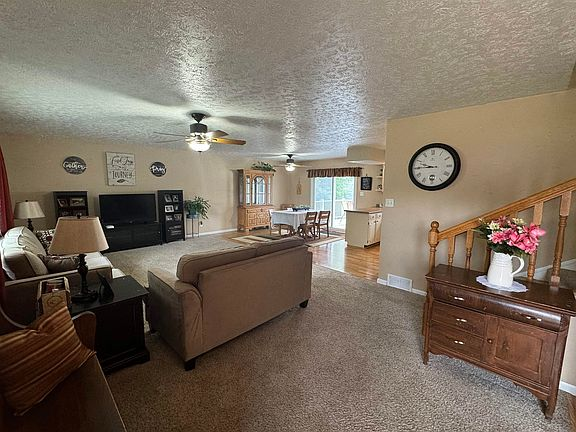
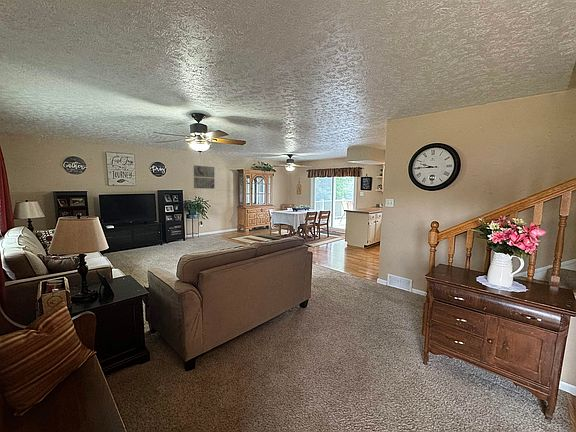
+ wall art (204, 176)
